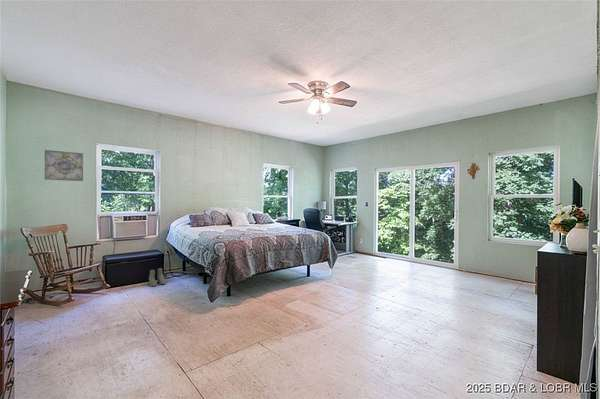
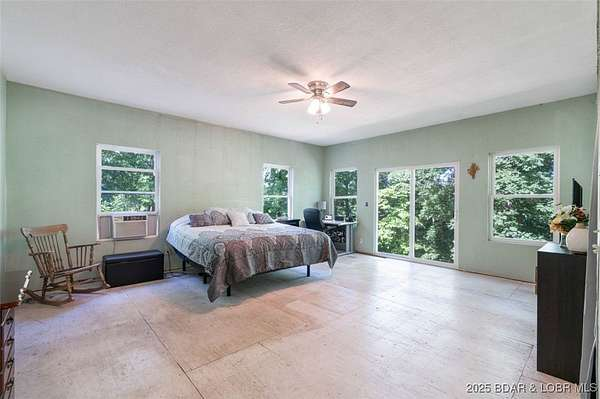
- wall art (64, 166)
- boots (157, 276)
